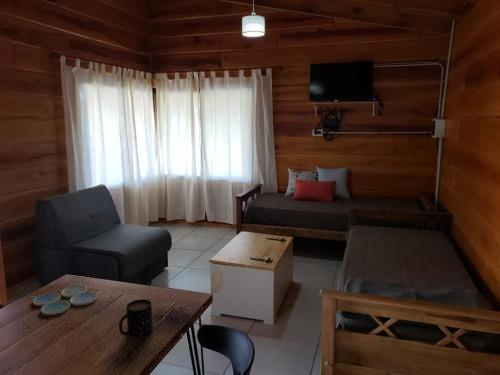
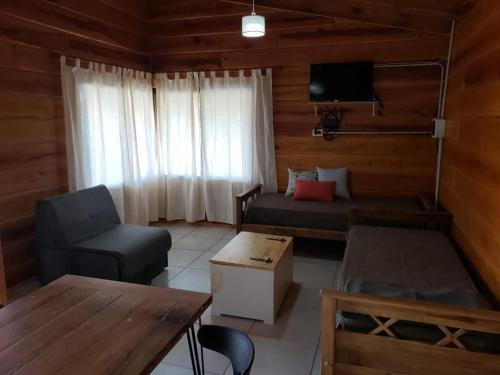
- mug (134, 319)
- drink coaster (65, 301)
